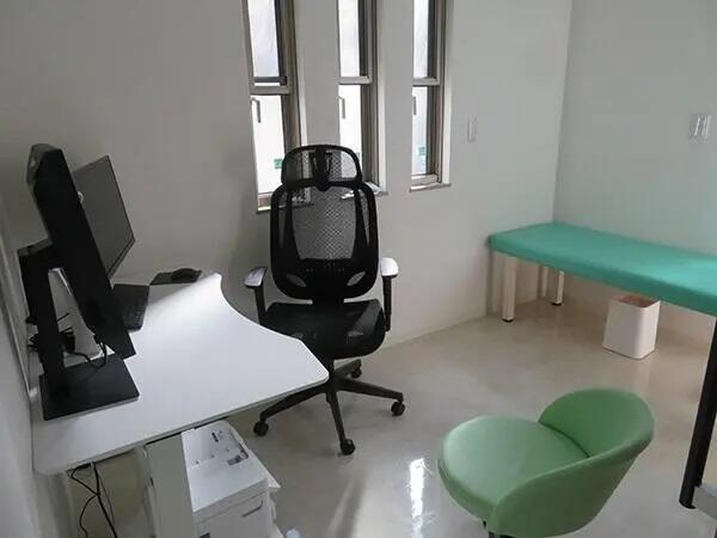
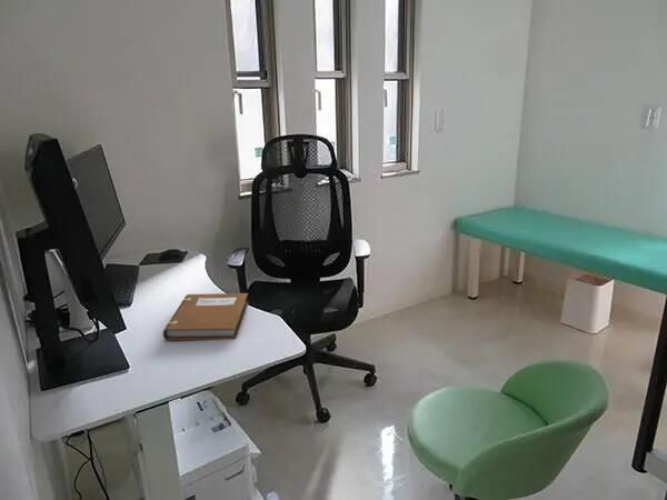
+ notebook (208, 313)
